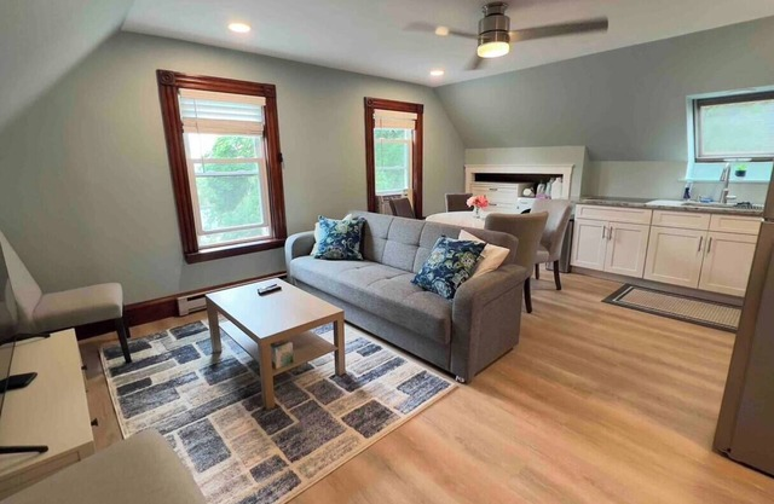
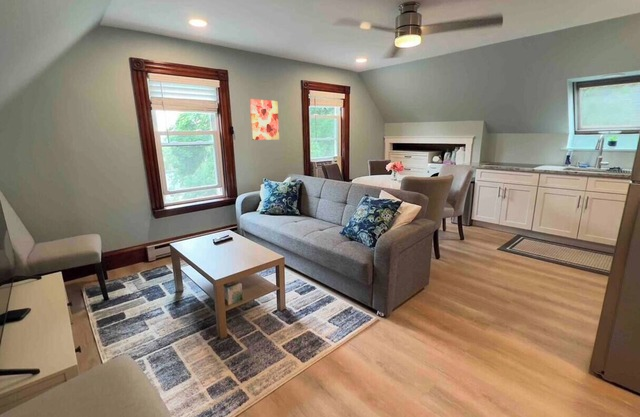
+ wall art (265, 120)
